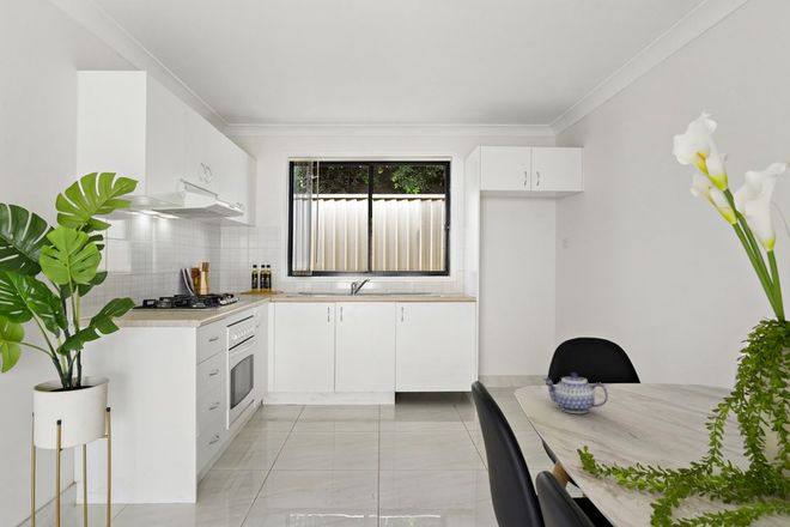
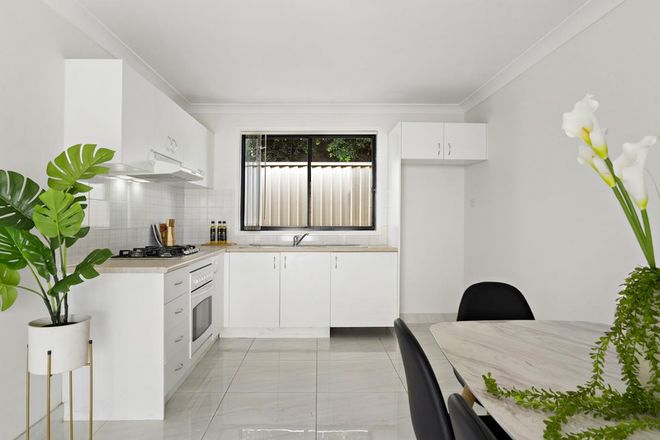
- teapot (573, 390)
